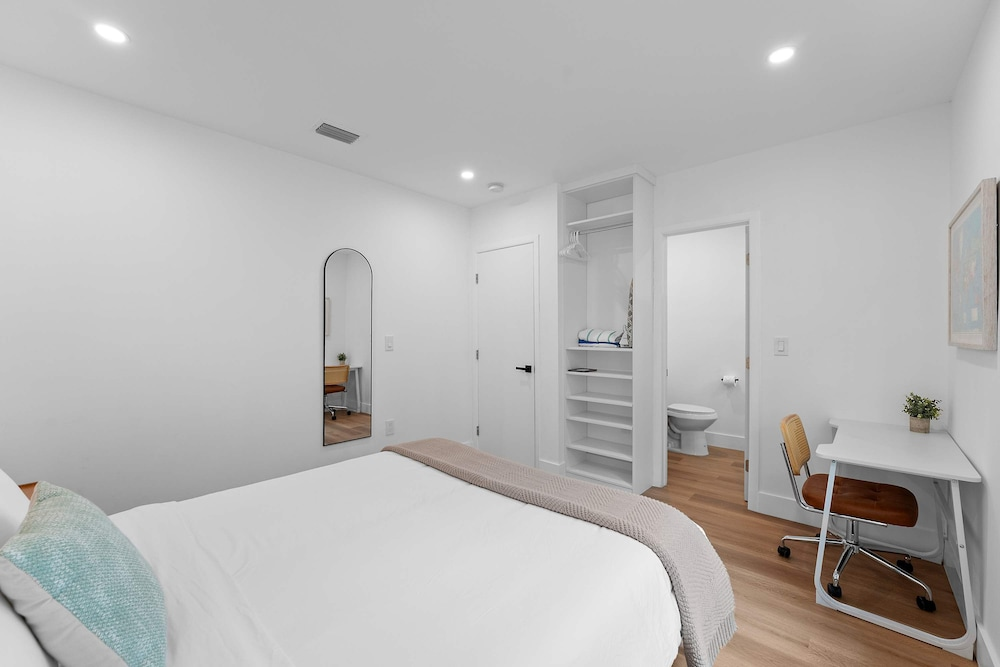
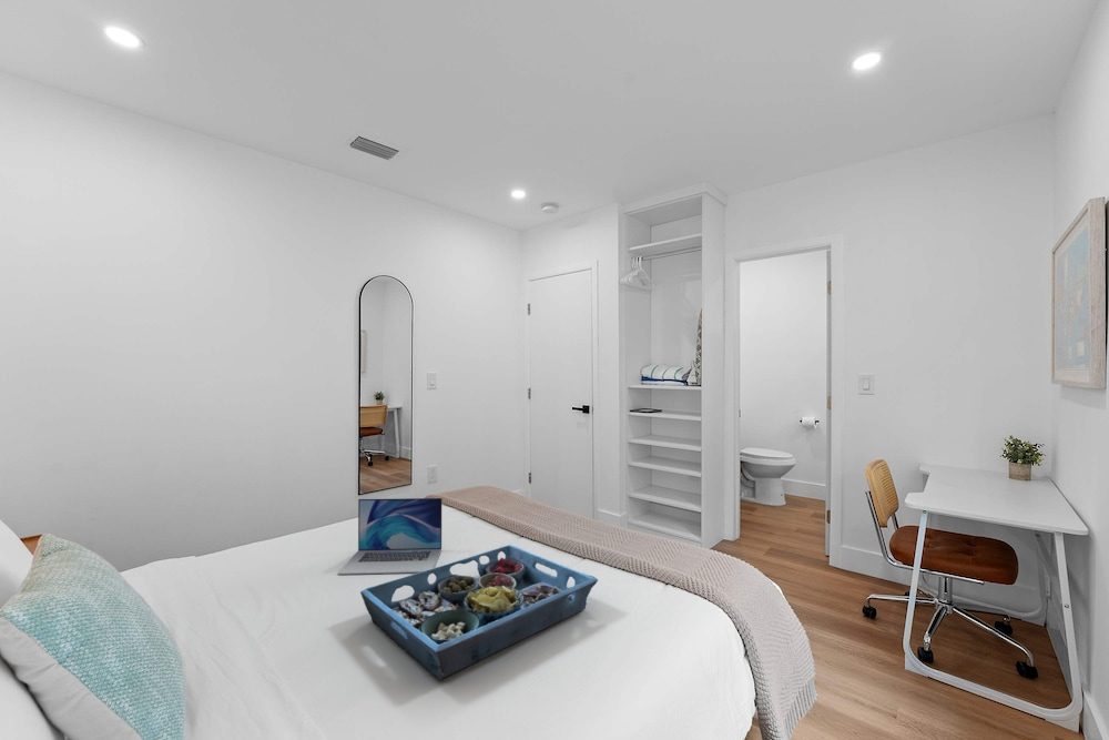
+ laptop (393, 534)
+ serving tray (482, 597)
